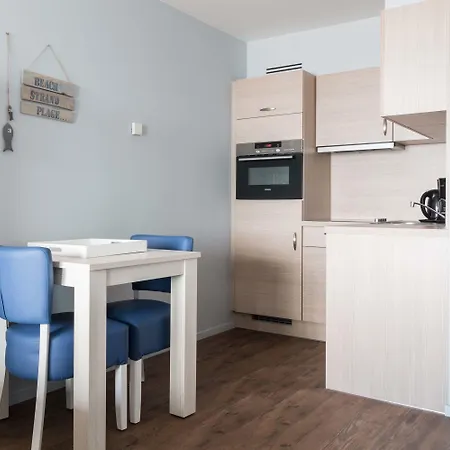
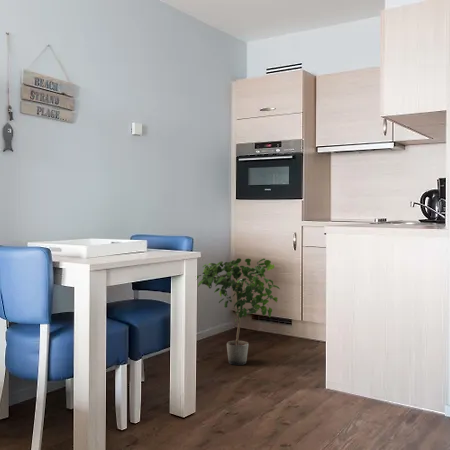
+ potted plant (234, 307)
